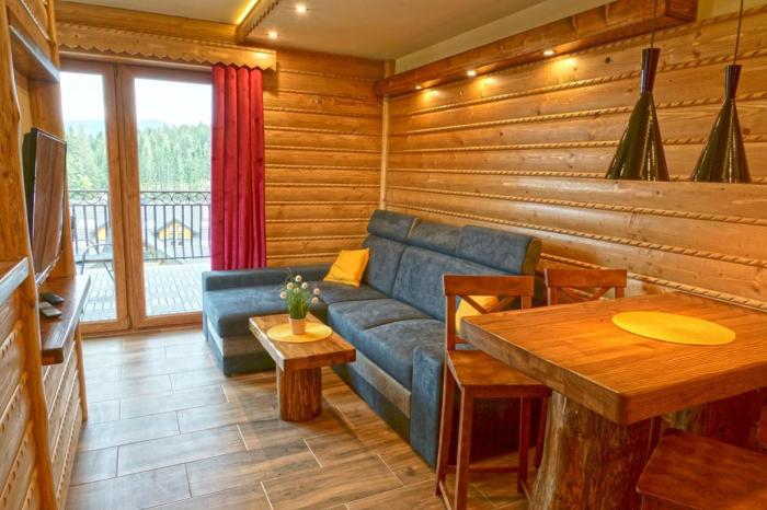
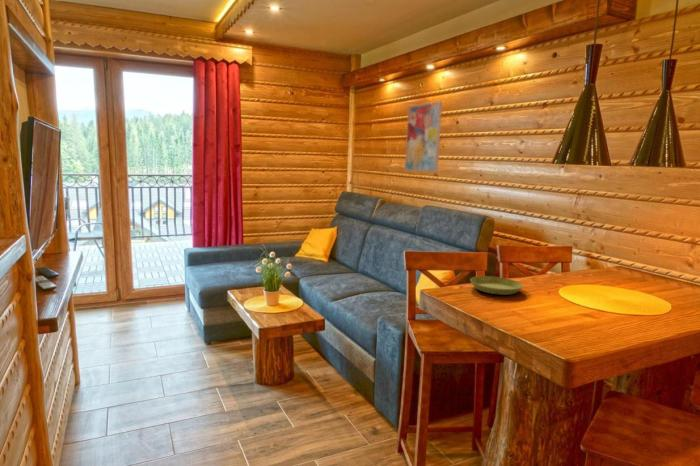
+ wall art (422, 138)
+ saucer (495, 285)
